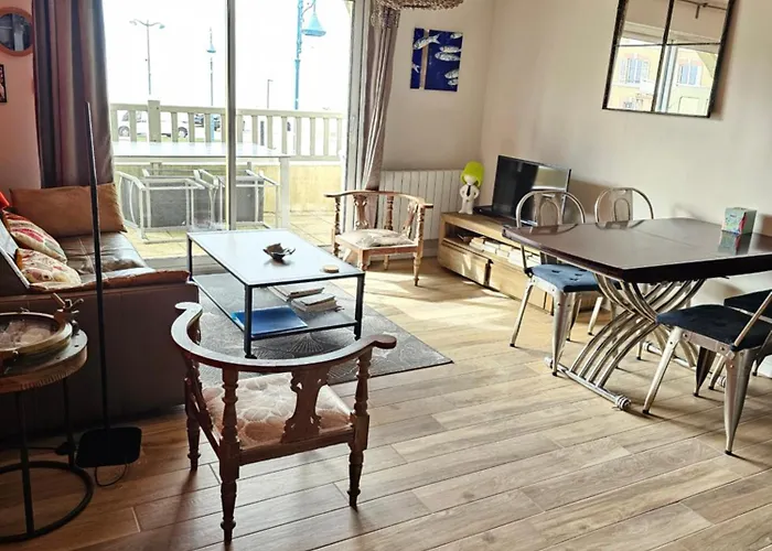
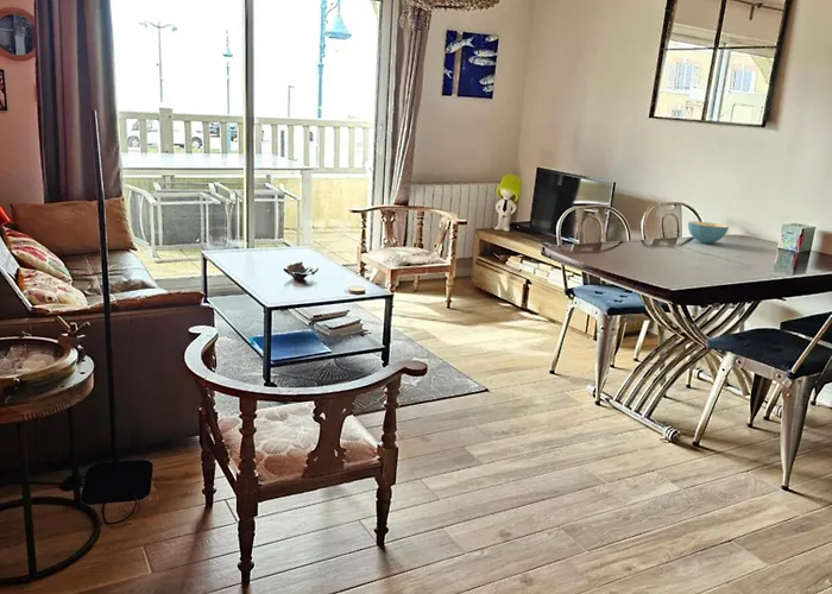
+ cereal bowl (706, 233)
